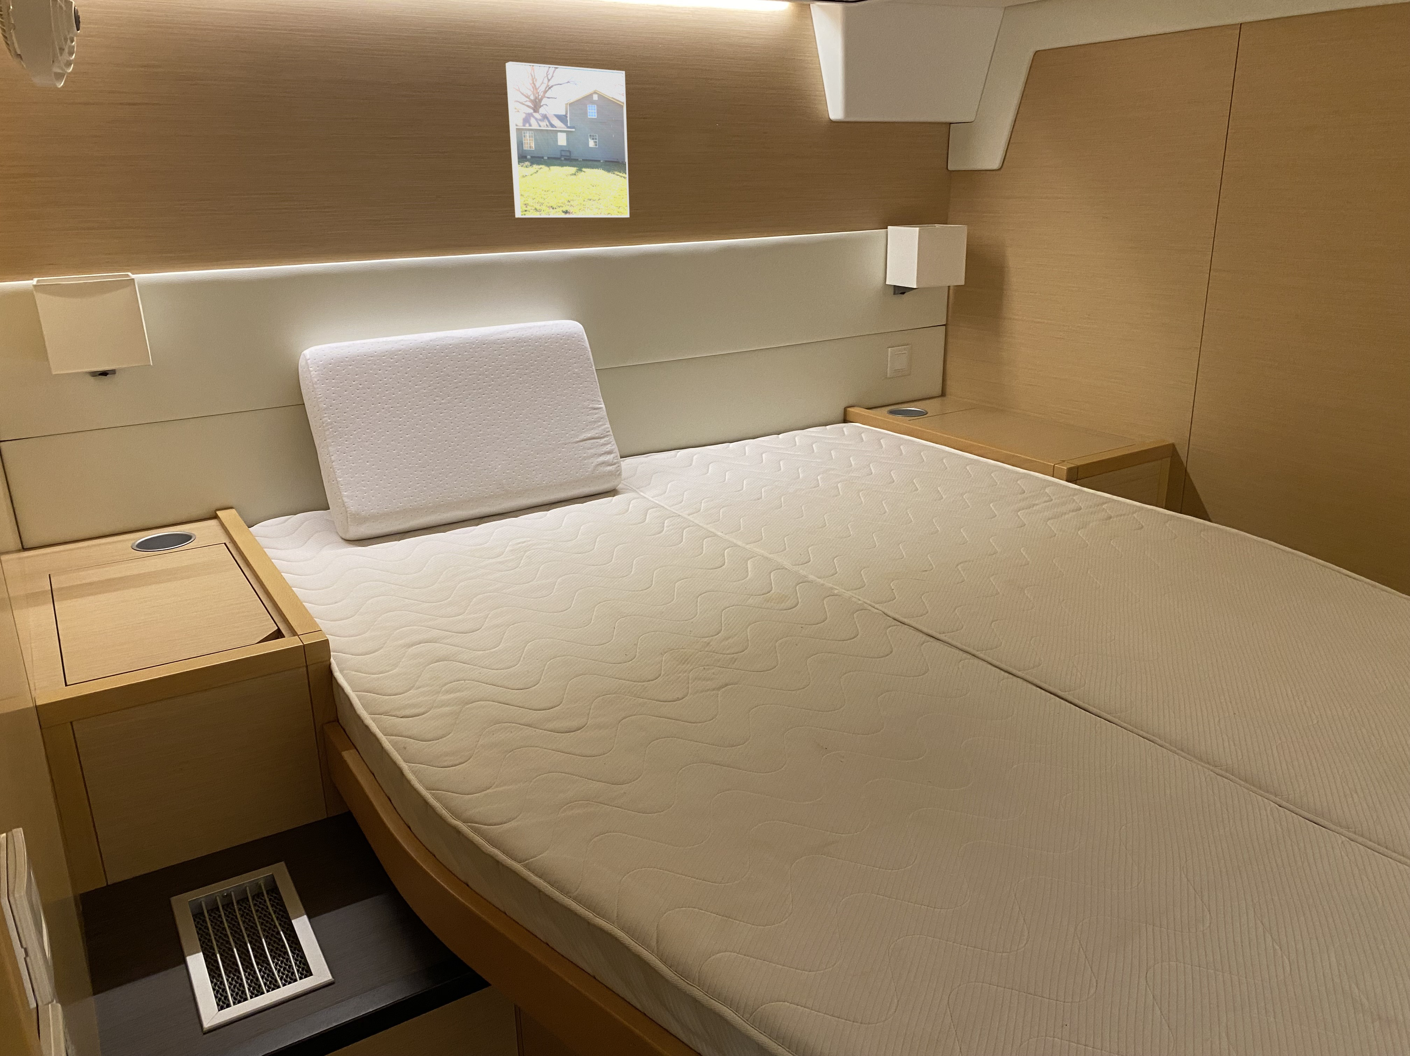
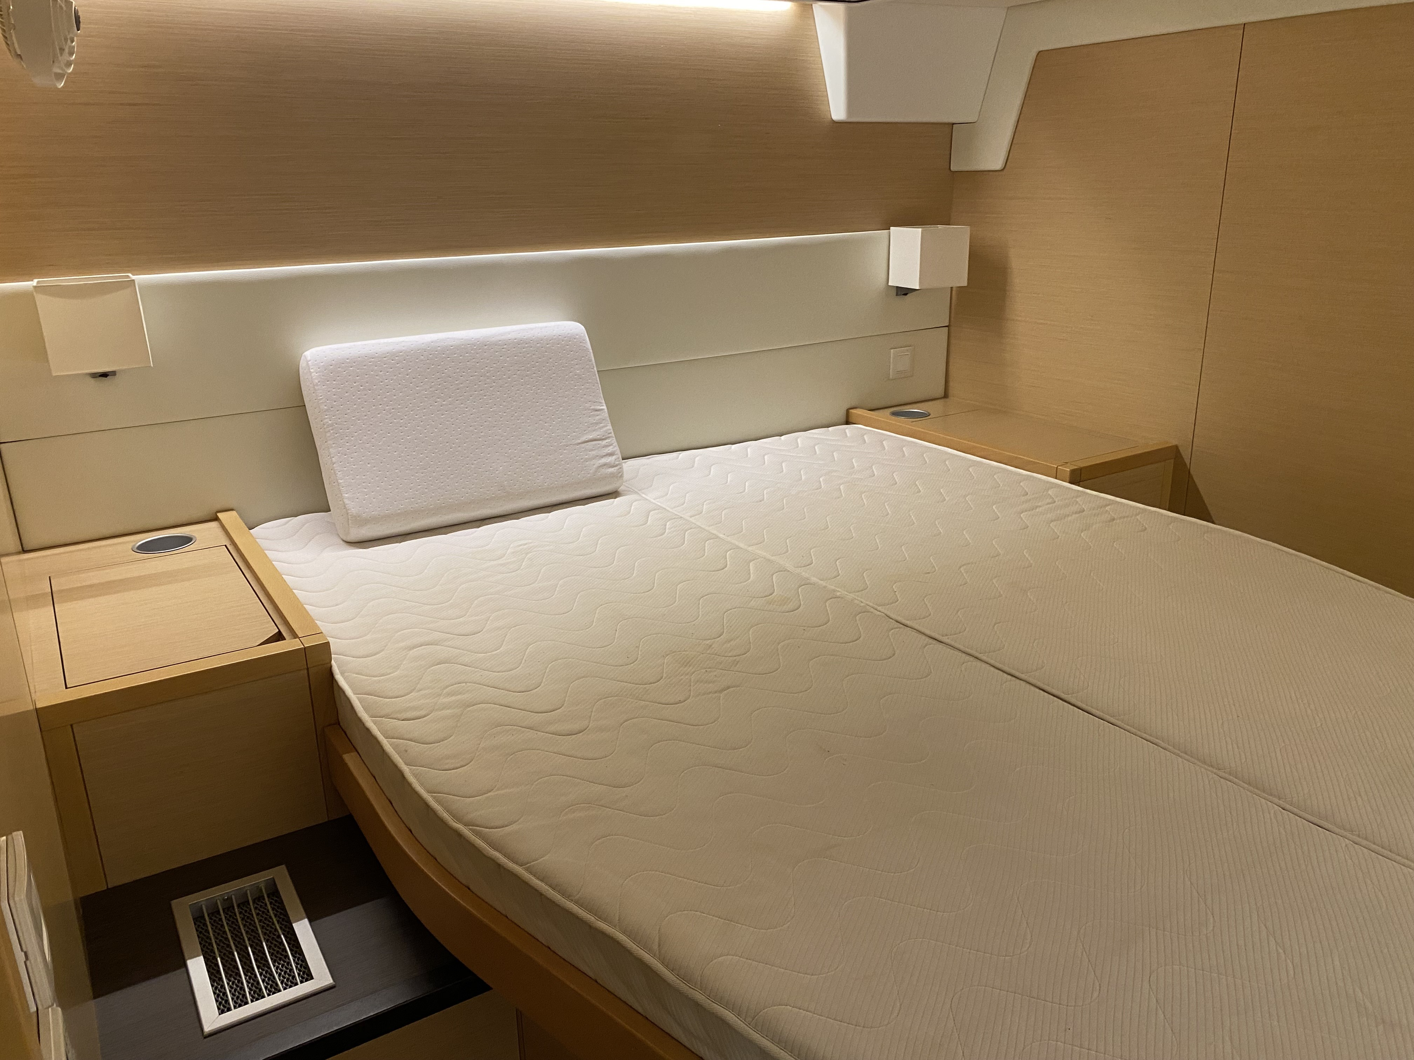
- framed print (571, 143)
